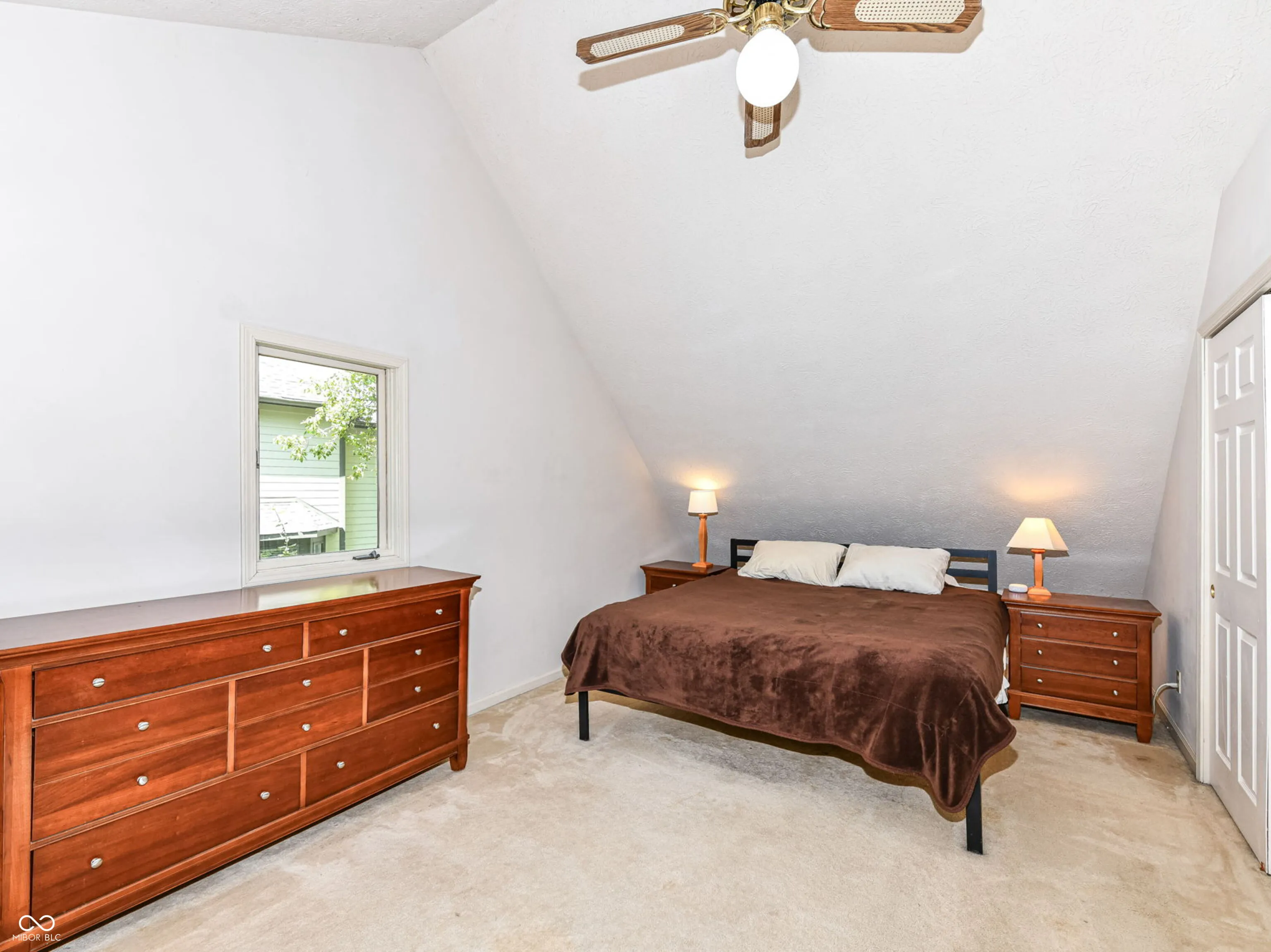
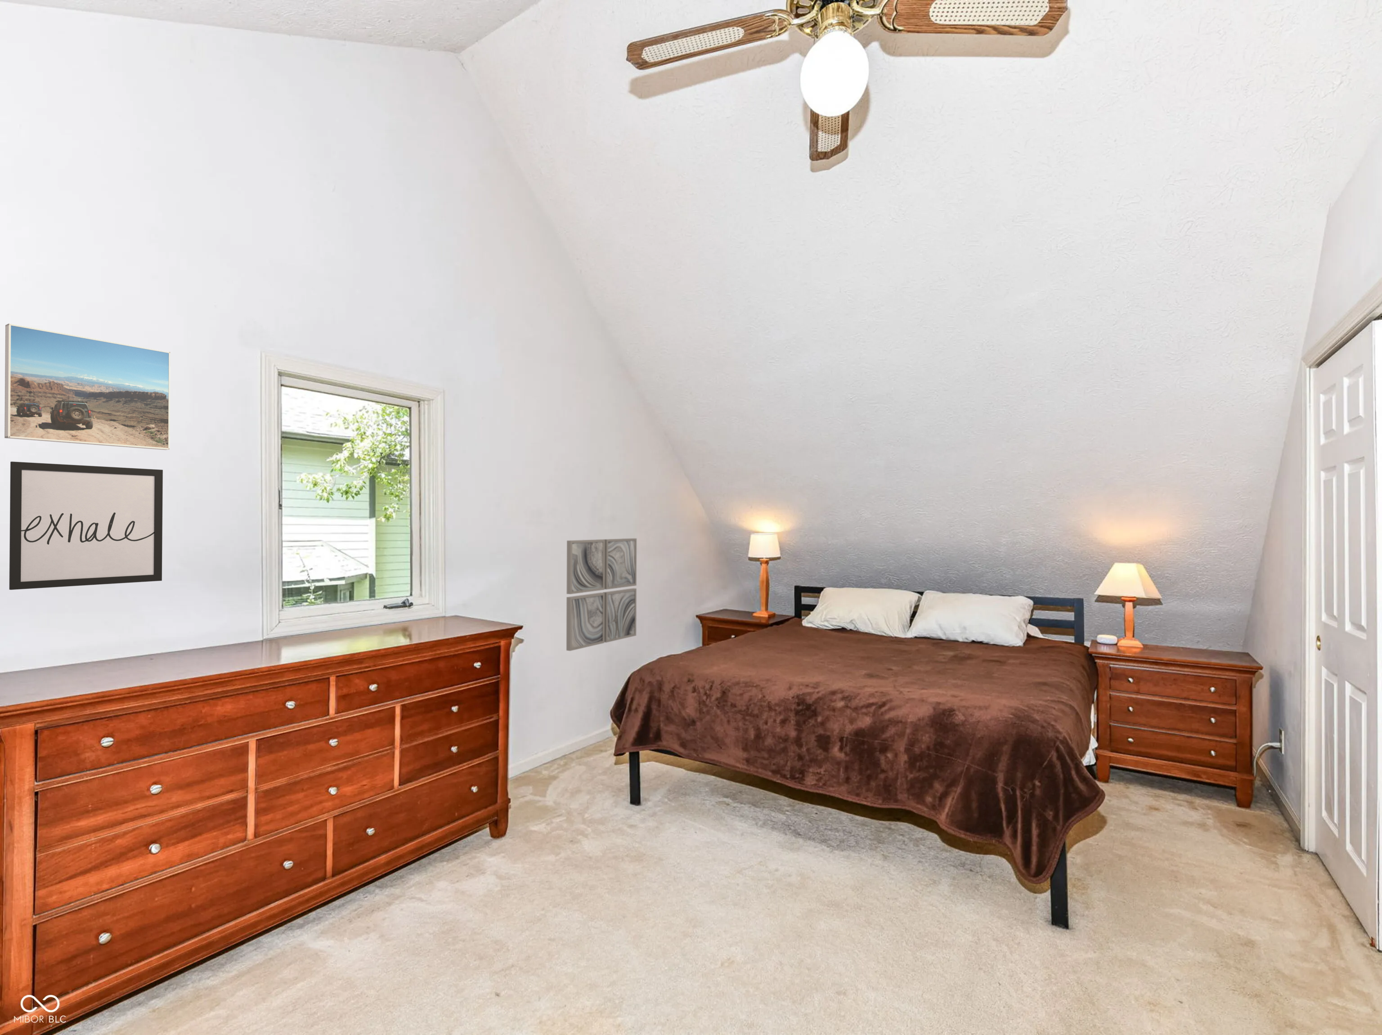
+ wall art (91, 525)
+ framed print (94, 391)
+ wall art (603, 589)
